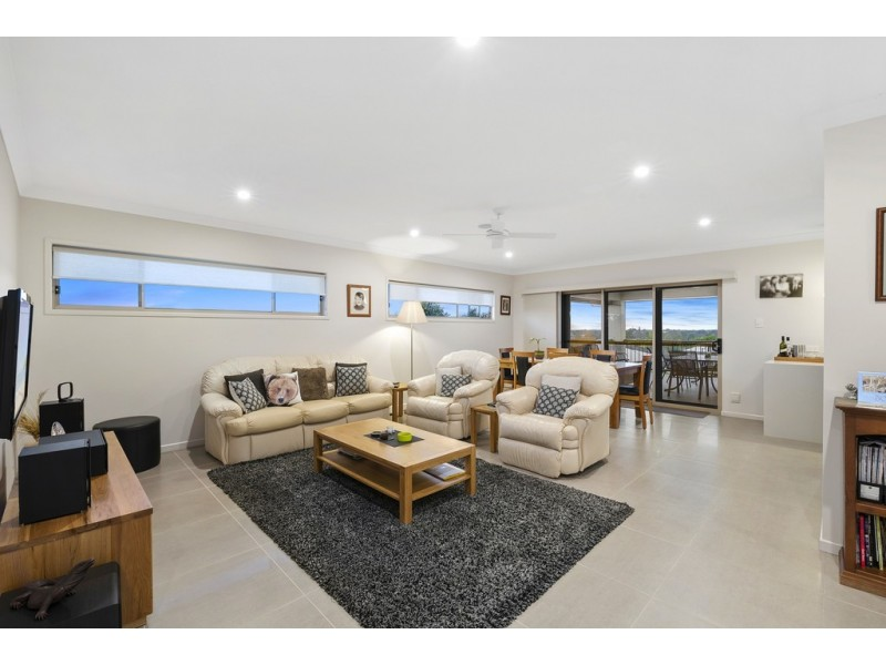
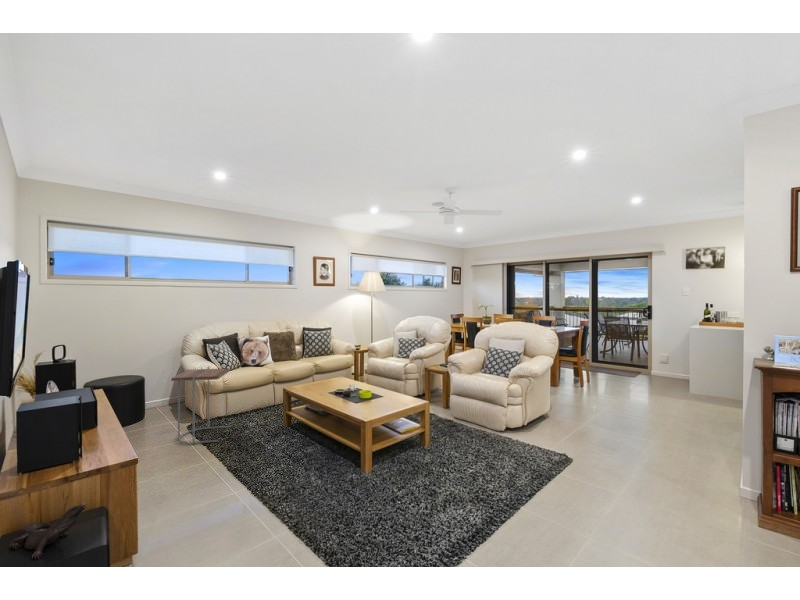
+ side table (208, 403)
